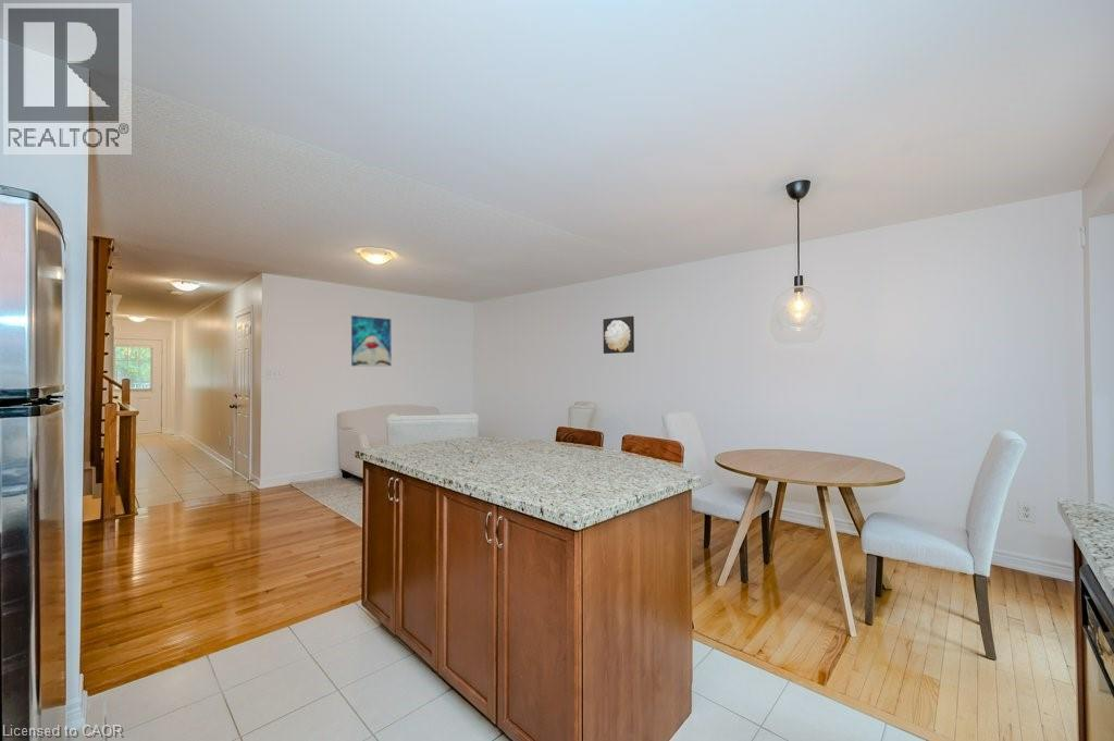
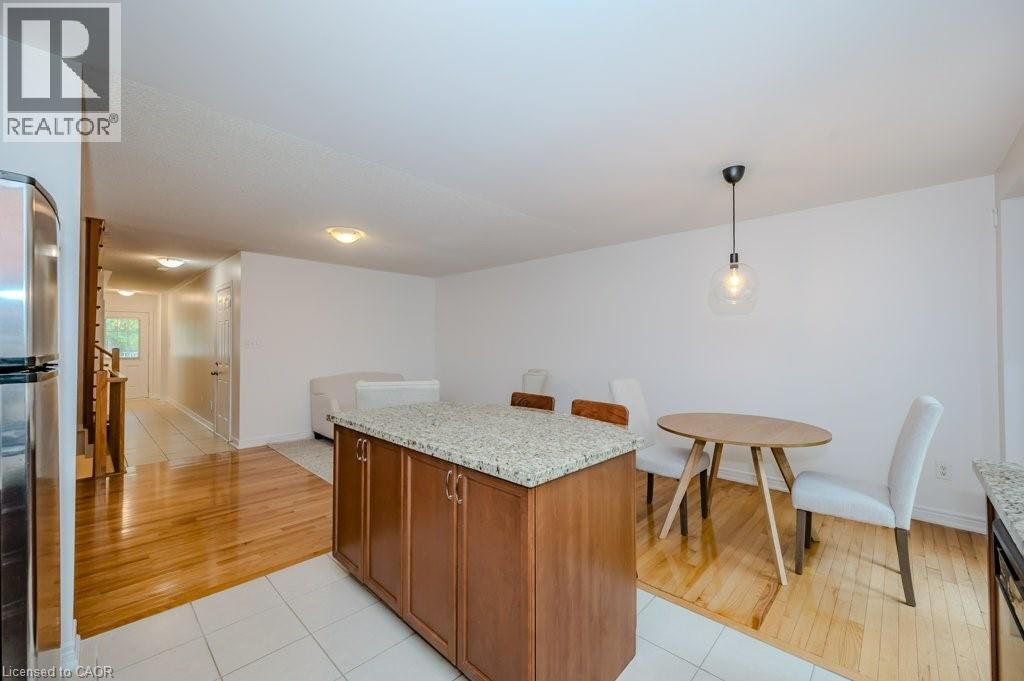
- wall art (618, 335)
- wall art (371, 342)
